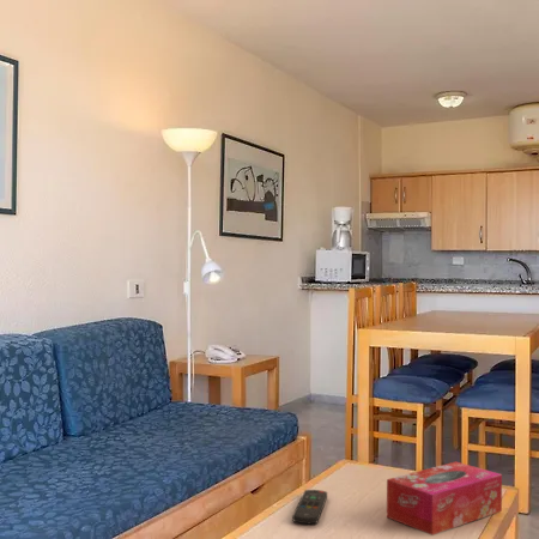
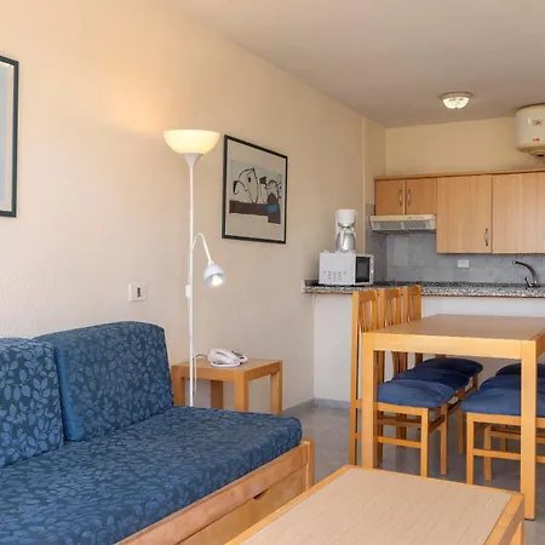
- tissue box (444, 495)
- remote control (310, 504)
